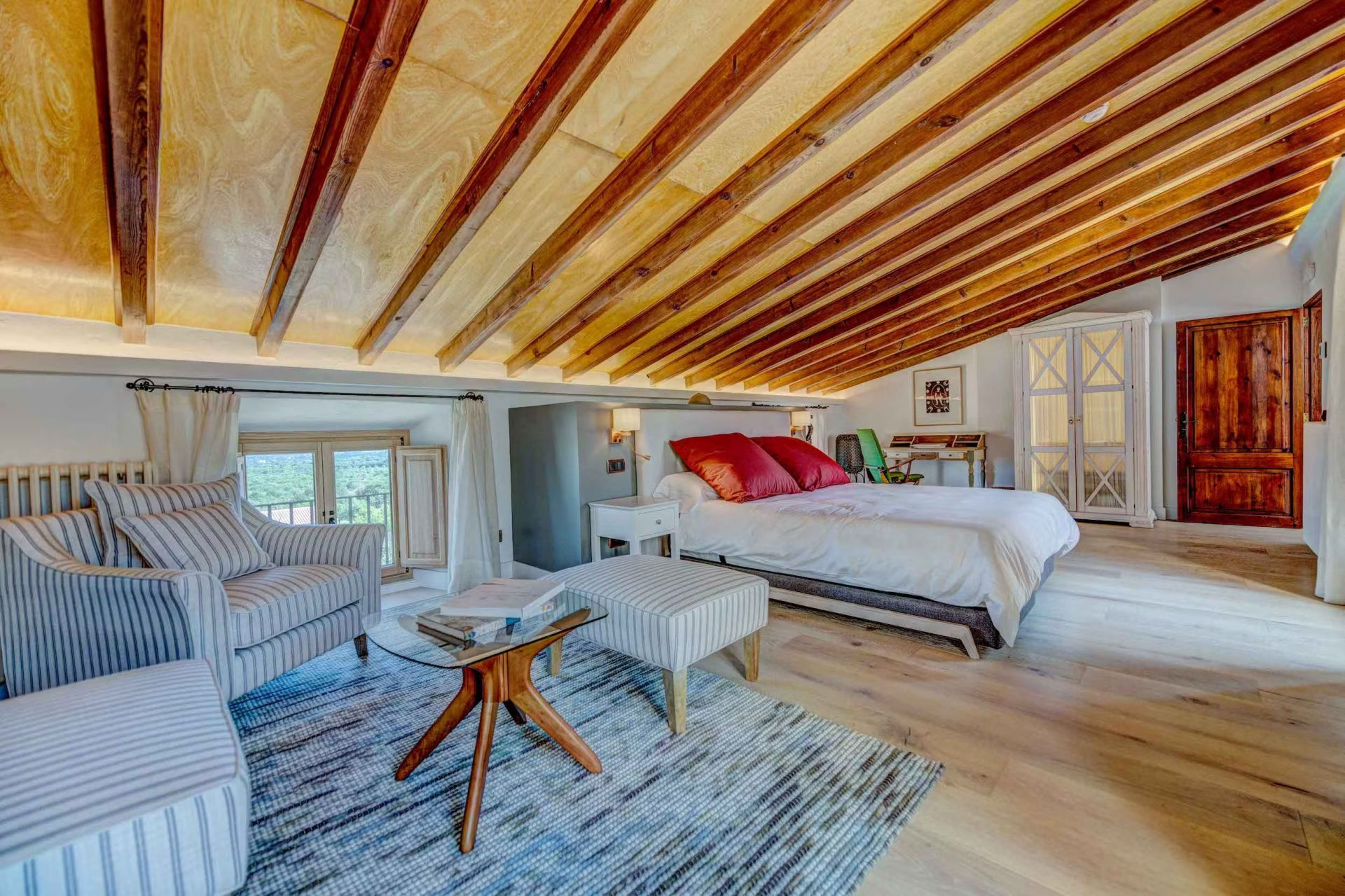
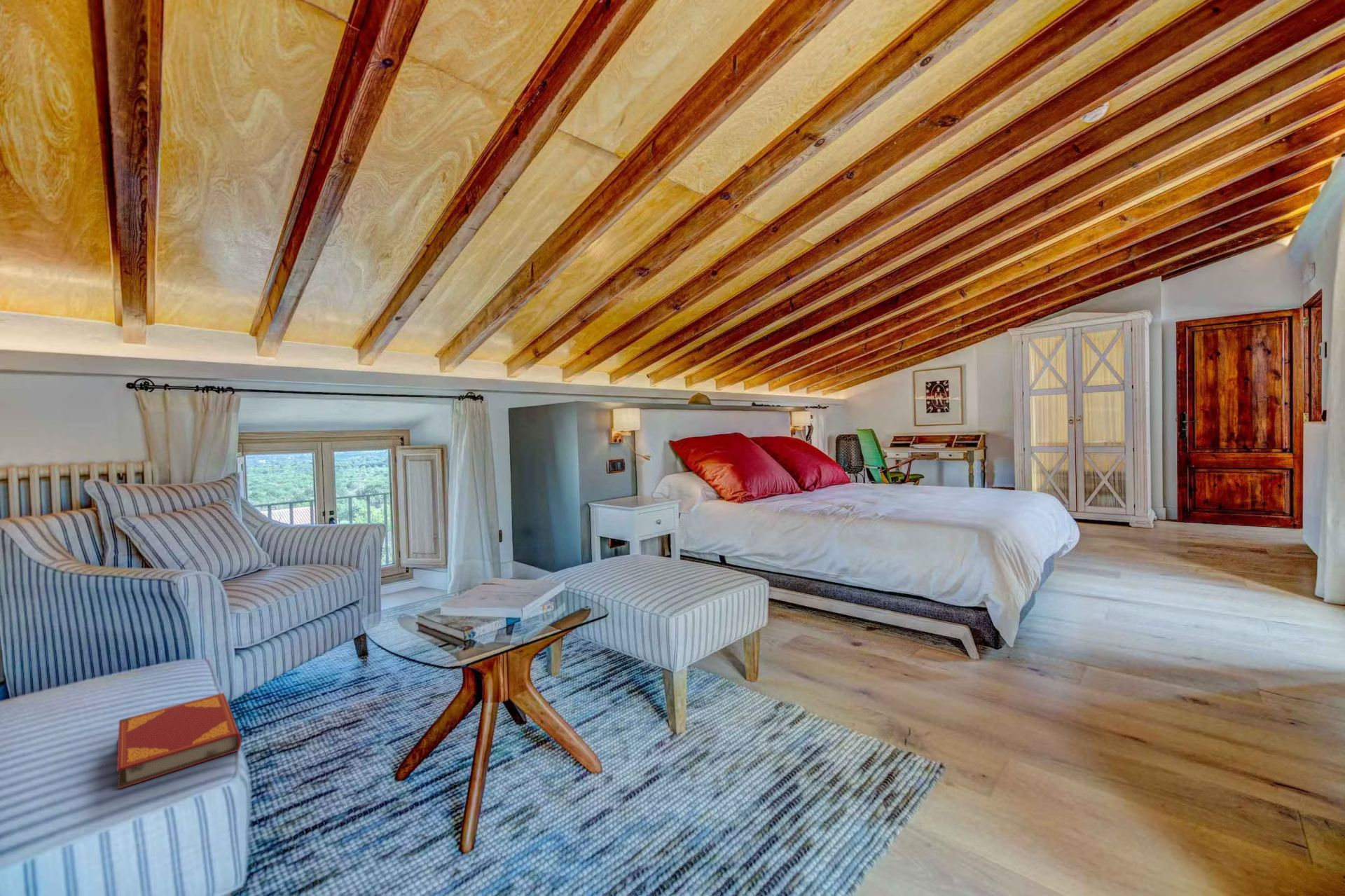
+ hardback book (179, 734)
